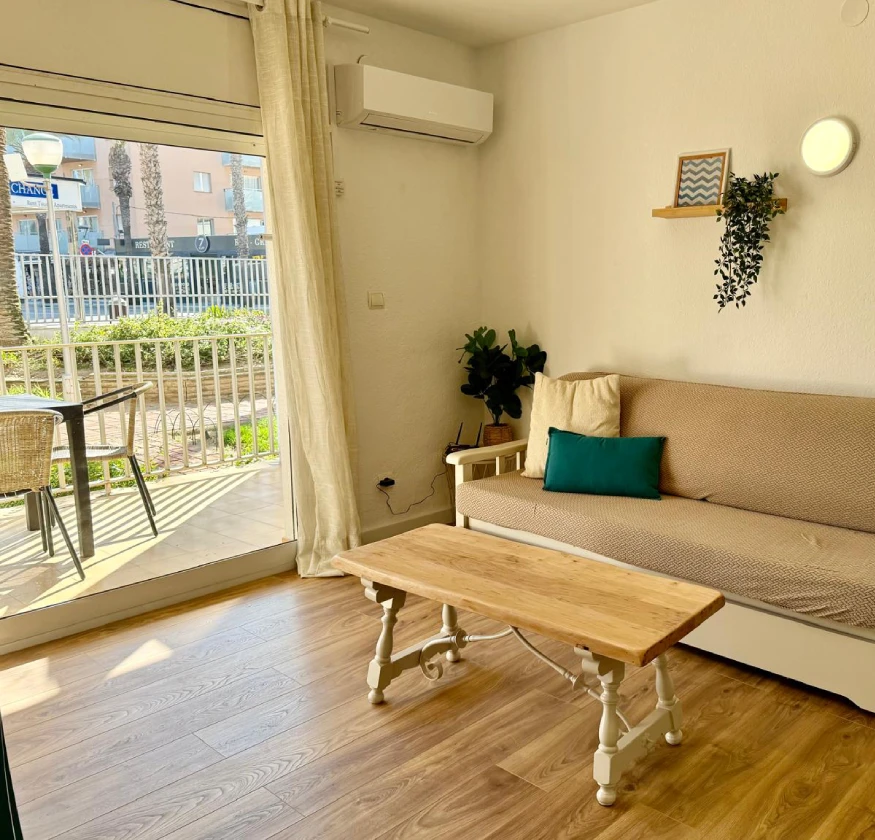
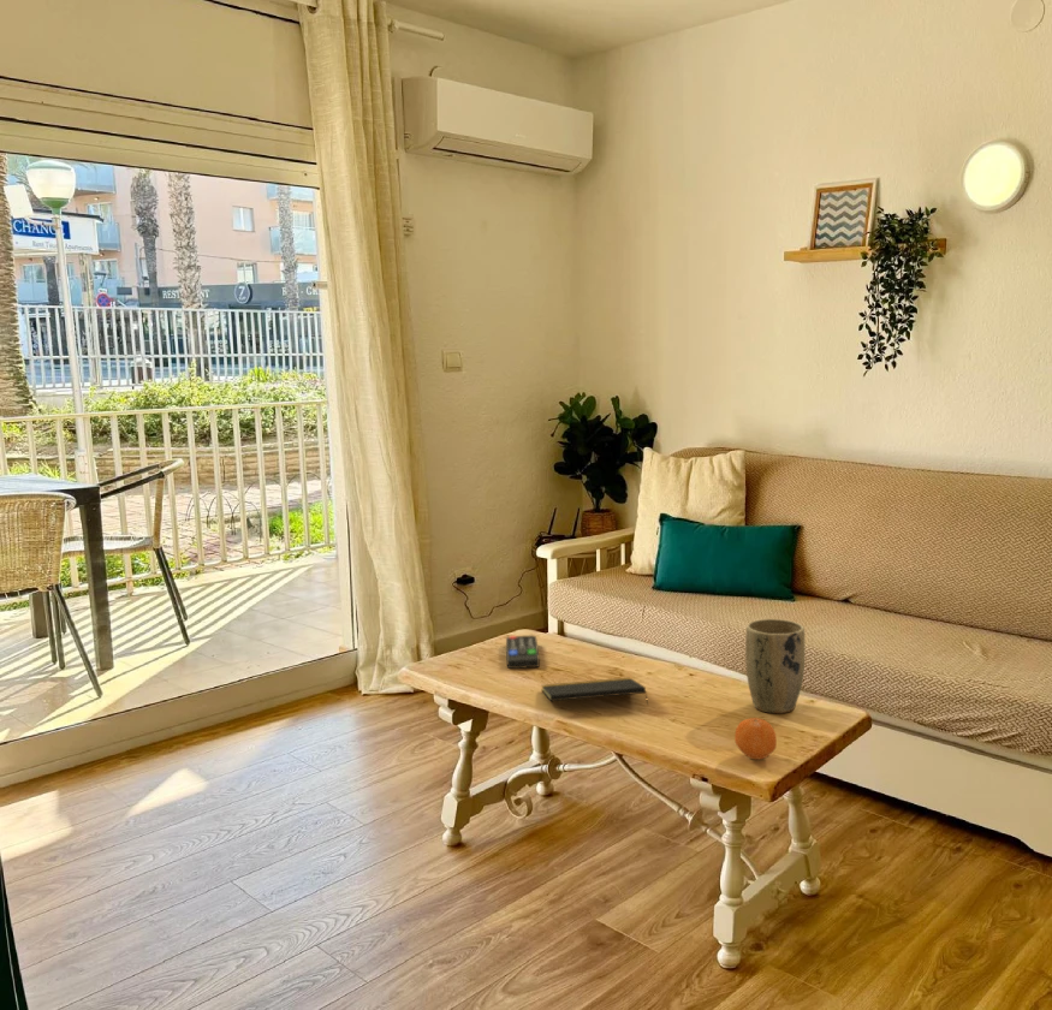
+ notepad (592, 689)
+ plant pot (774, 666)
+ fruit (755, 738)
+ remote control (522, 650)
